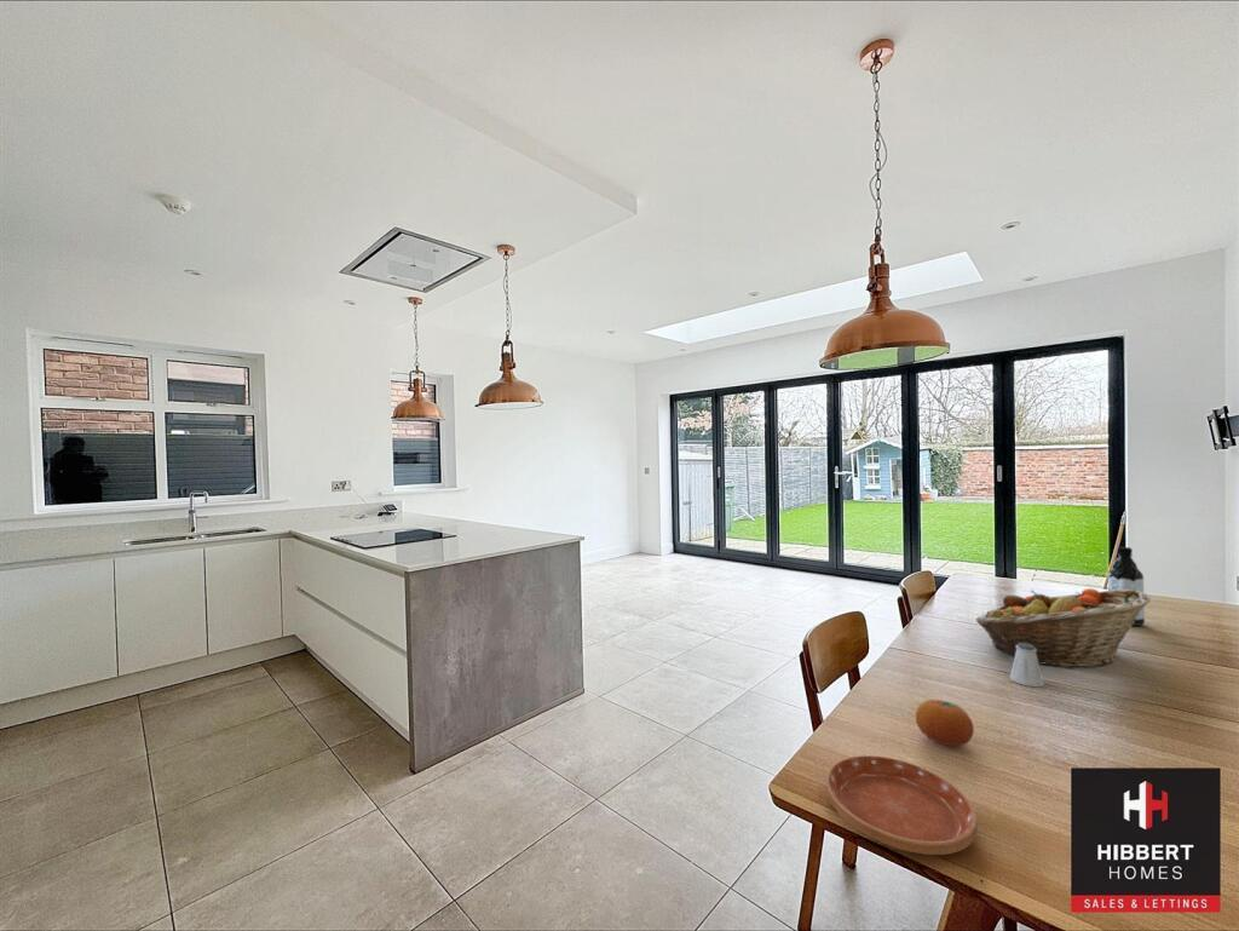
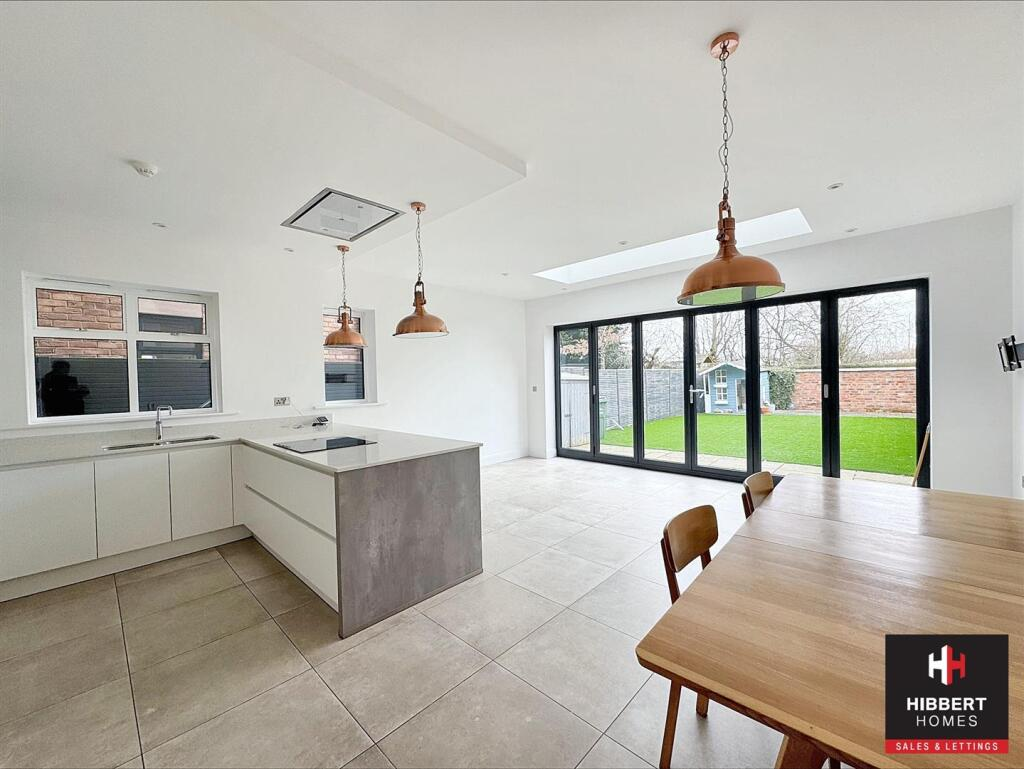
- saltshaker (1026, 662)
- fruit basket (1059, 619)
- saucer (897, 803)
- water bottle (1125, 585)
- fruit (944, 722)
